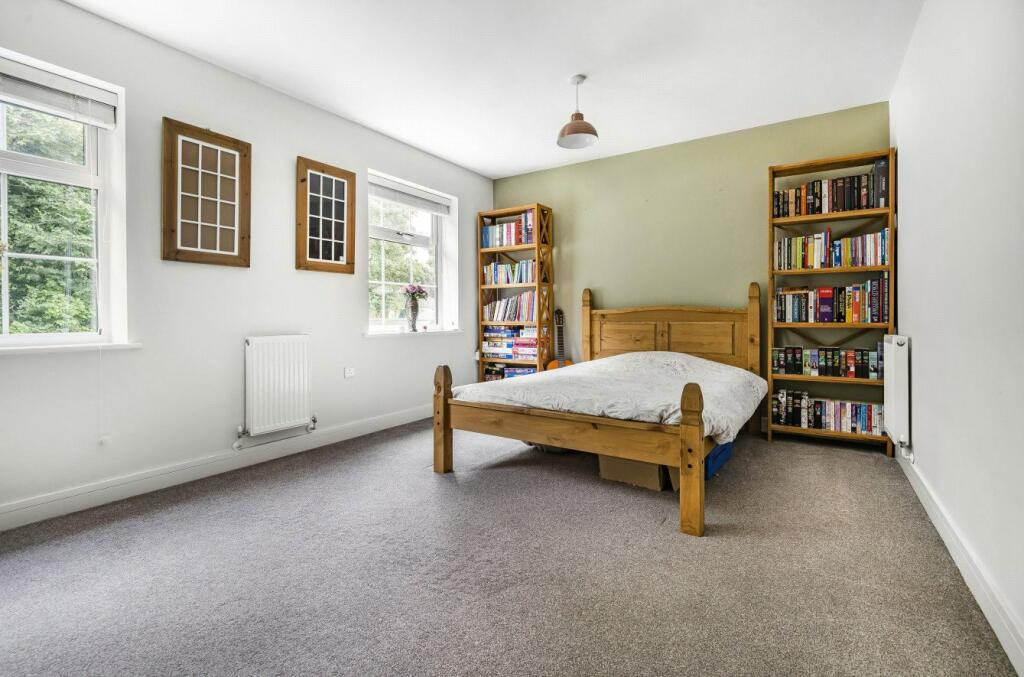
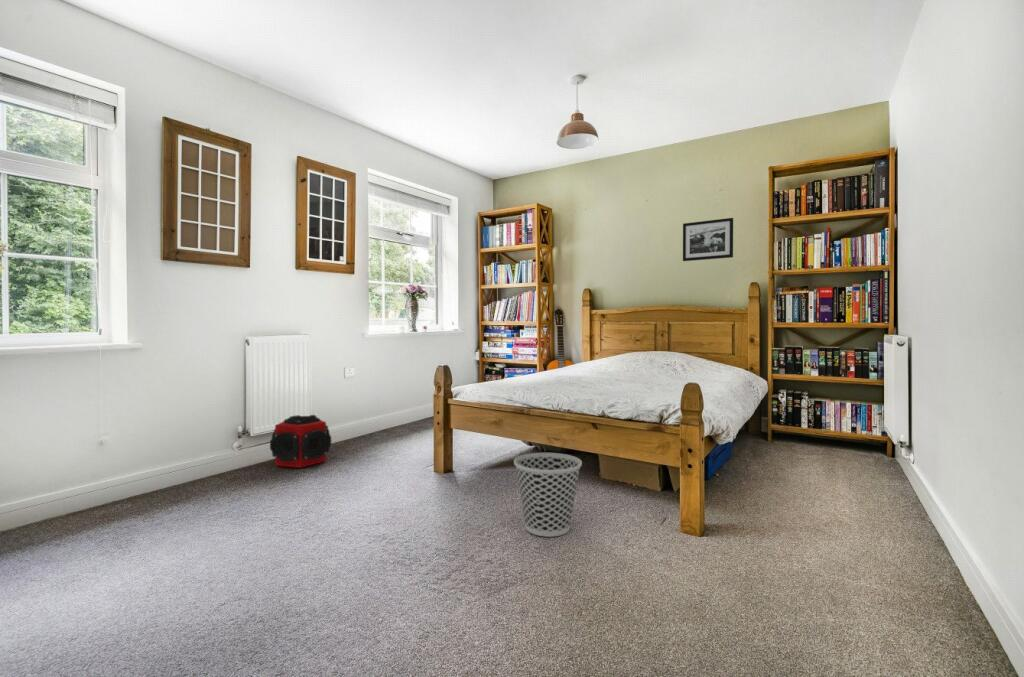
+ speaker (300, 439)
+ wastebasket (547, 494)
+ picture frame (707, 240)
